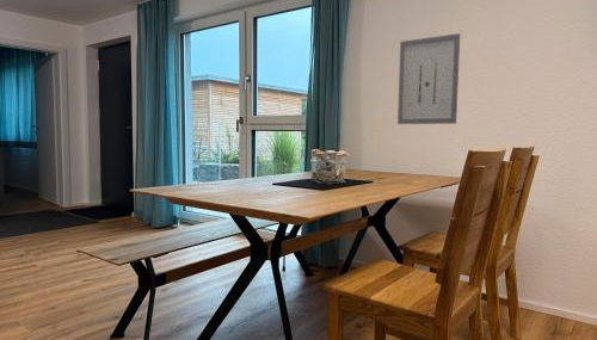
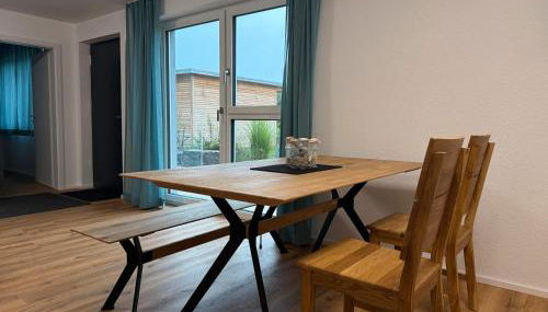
- wall art (426, 81)
